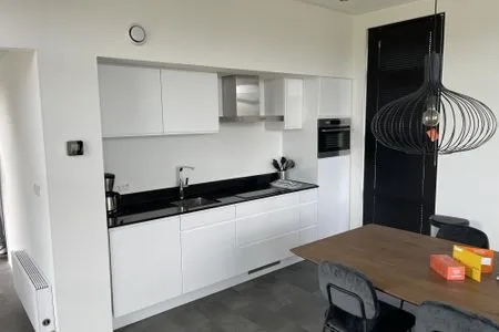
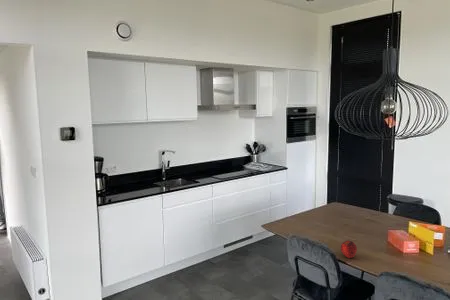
+ apple (348, 249)
